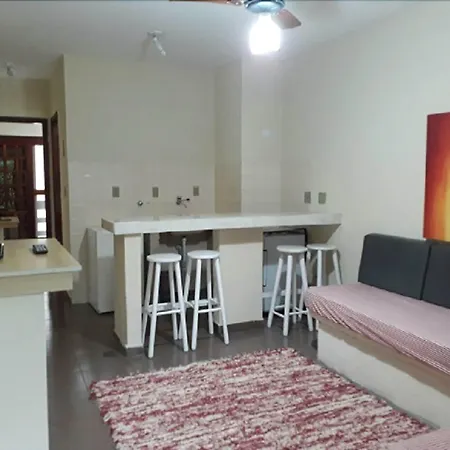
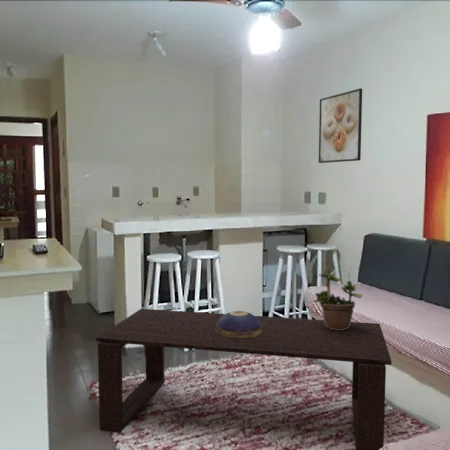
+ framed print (339, 128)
+ decorative bowl (238, 320)
+ potted plant (337, 296)
+ coffee table (248, 353)
